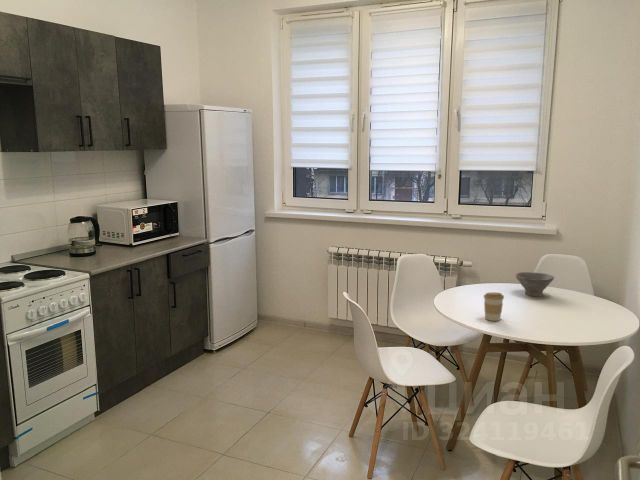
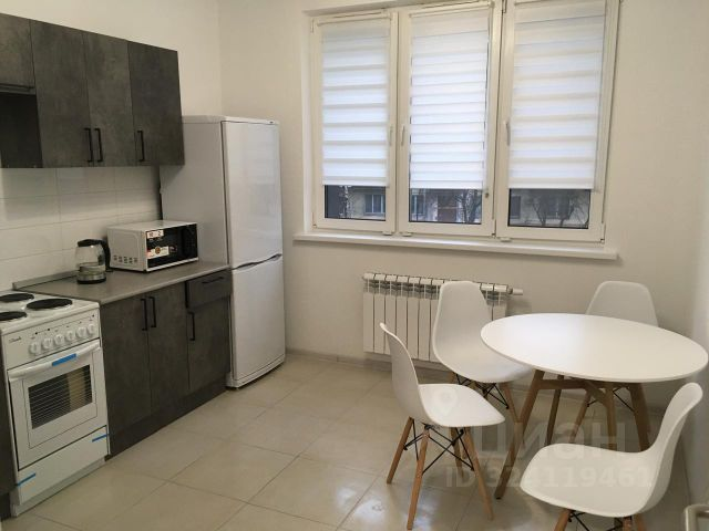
- bowl (534, 285)
- coffee cup (493, 305)
